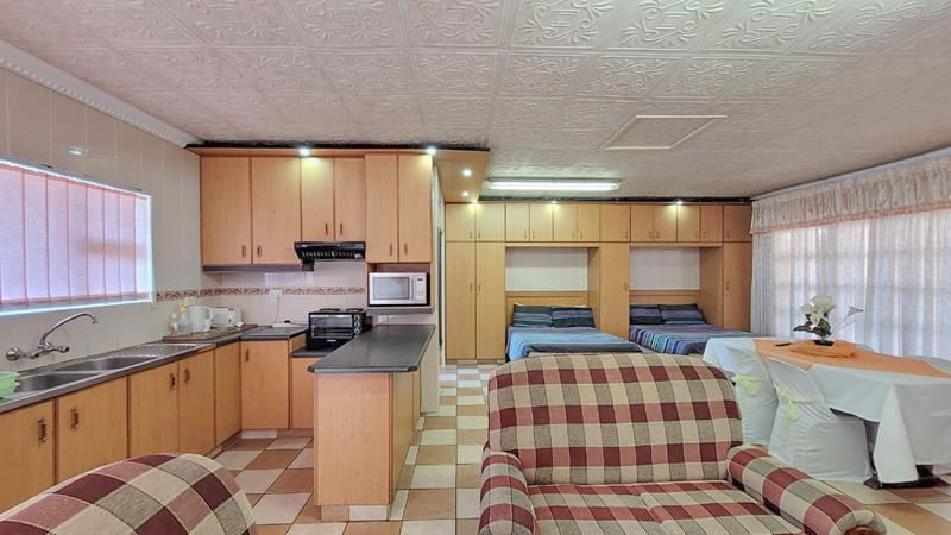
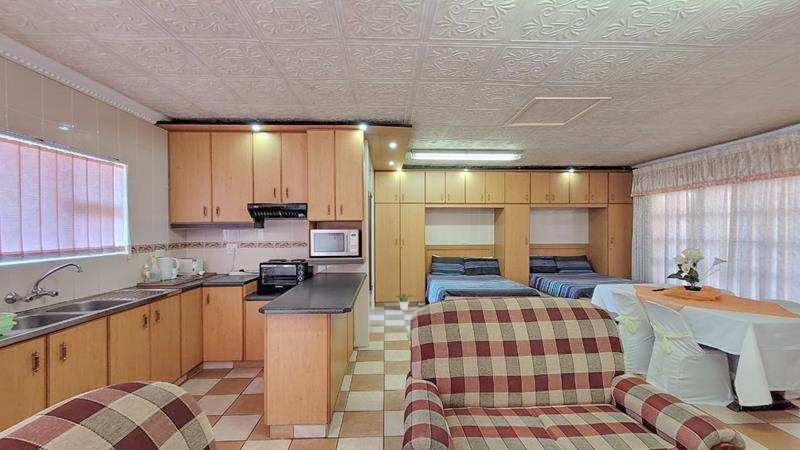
+ potted plant (404, 302)
